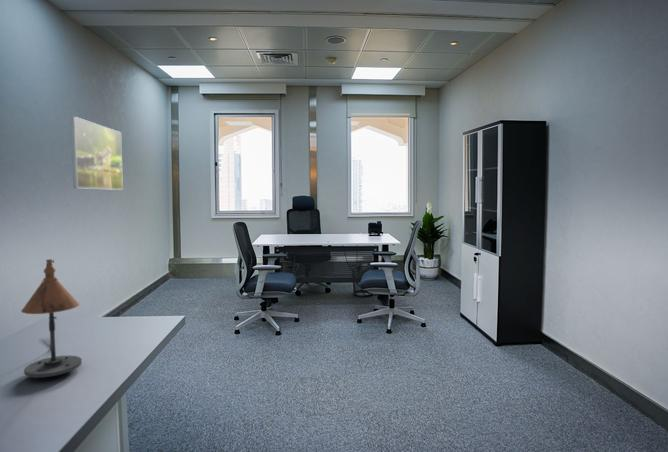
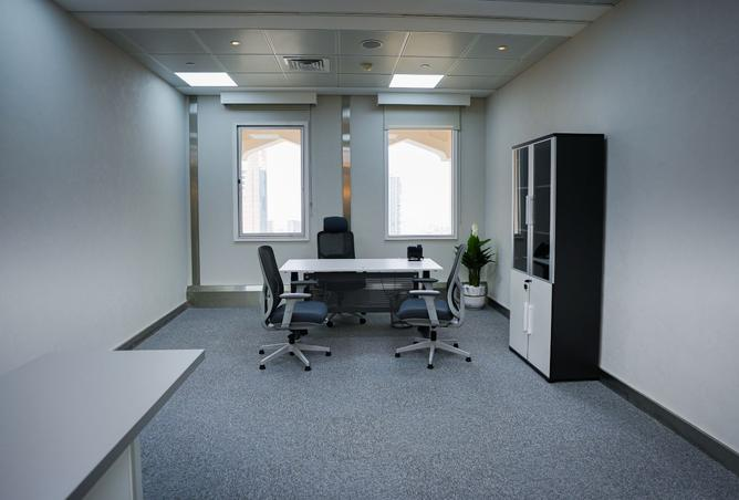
- desk lamp (51, 305)
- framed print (99, 157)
